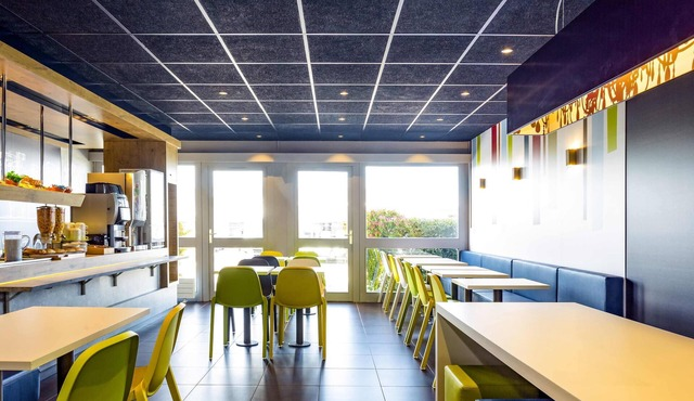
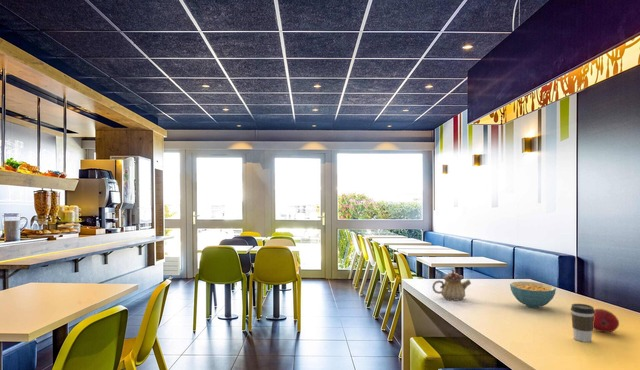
+ cereal bowl (532, 296)
+ coffee cup (582, 322)
+ fruit (601, 319)
+ teapot (451, 283)
